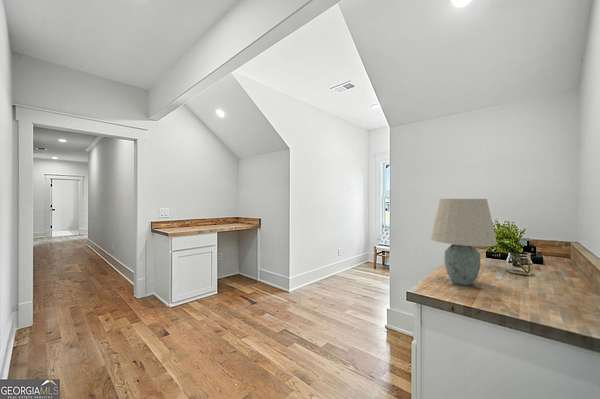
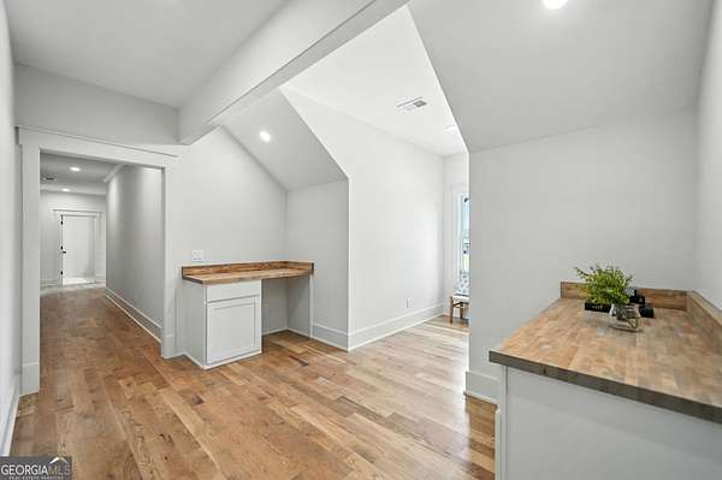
- table lamp (461, 240)
